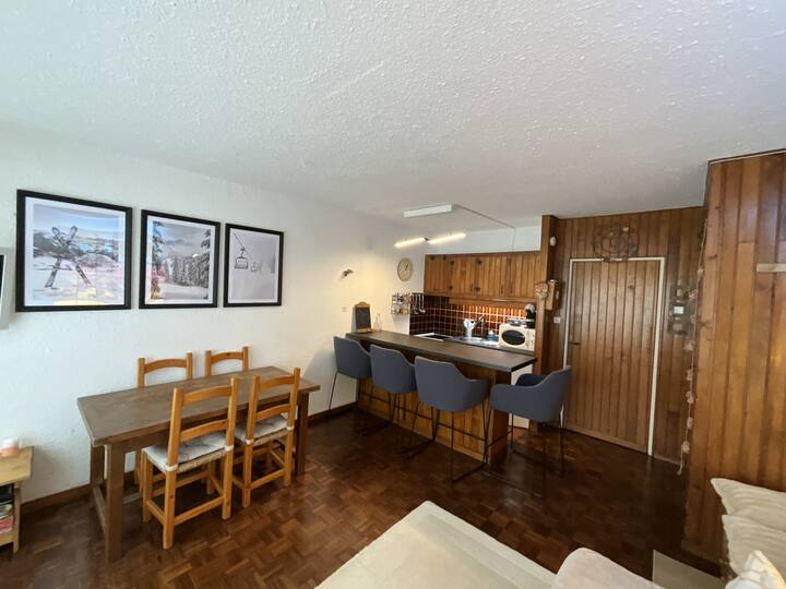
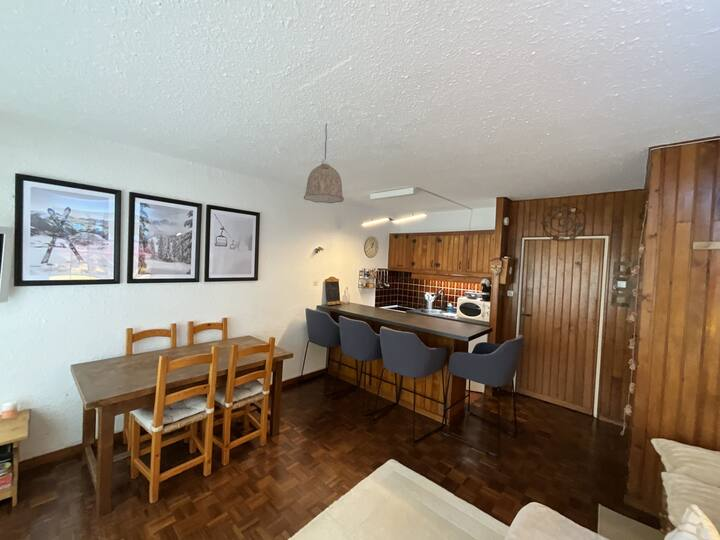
+ pendant lamp (325, 161)
